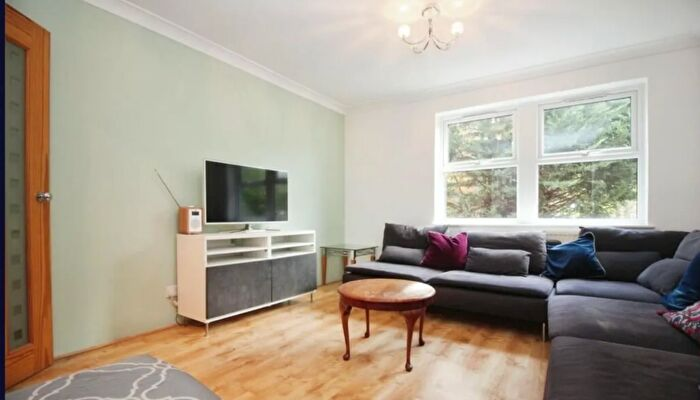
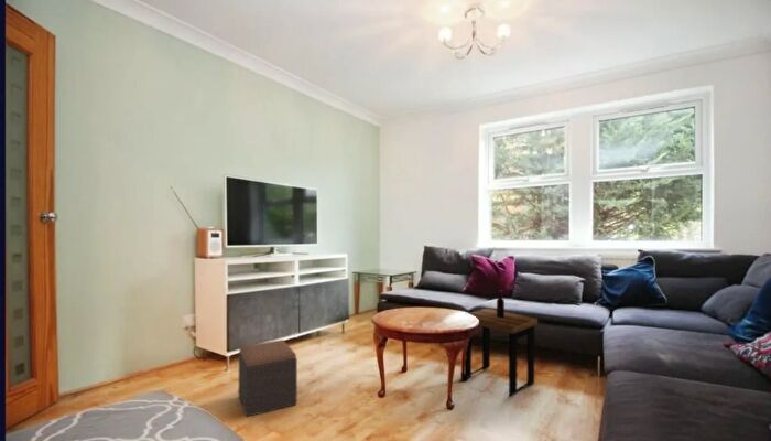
+ footstool (267, 374)
+ side table (499, 330)
